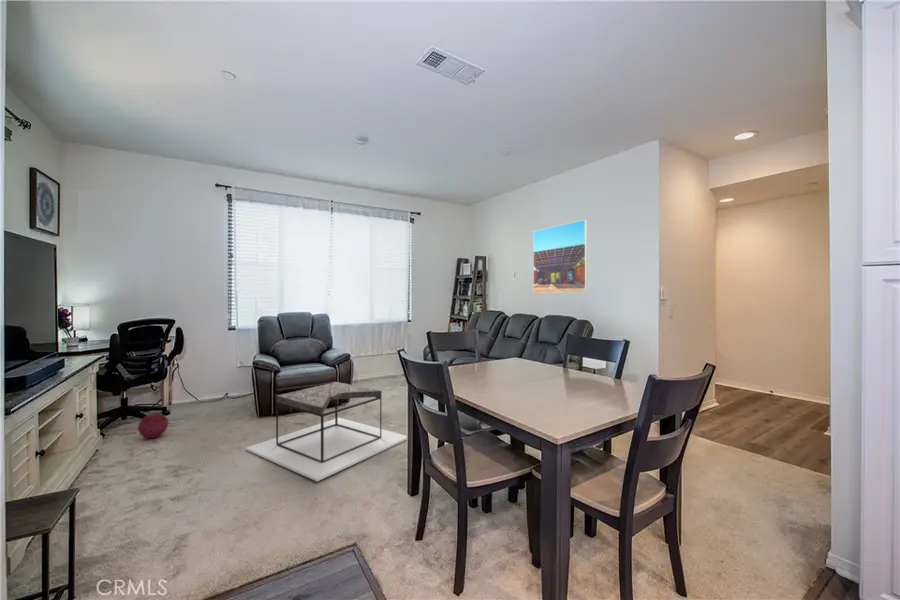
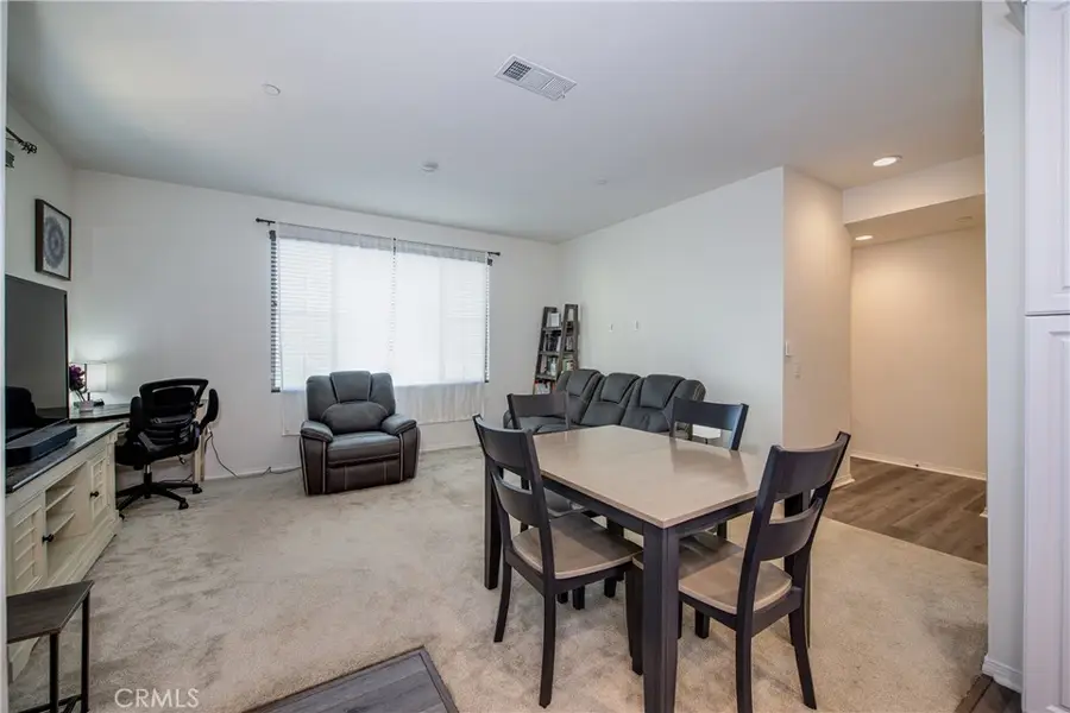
- ball (153, 425)
- coffee table (330, 412)
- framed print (558, 259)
